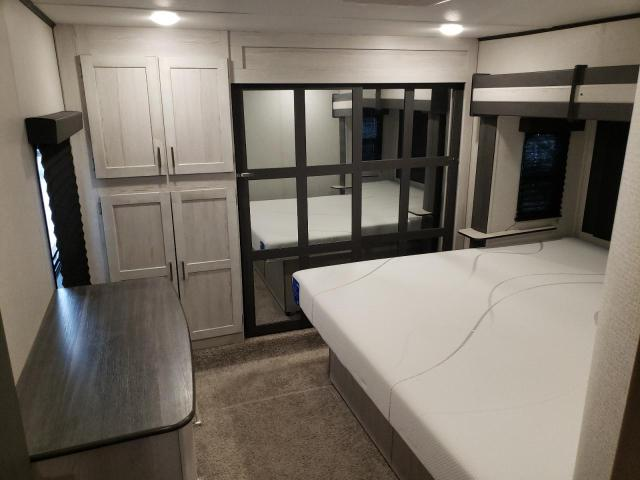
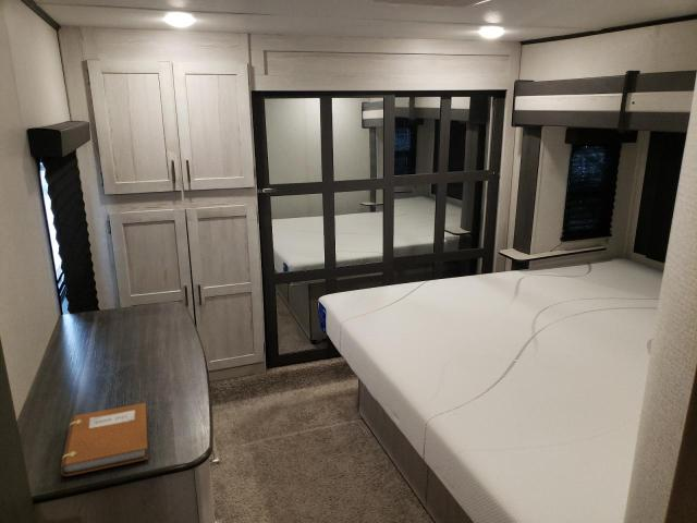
+ notebook (107, 435)
